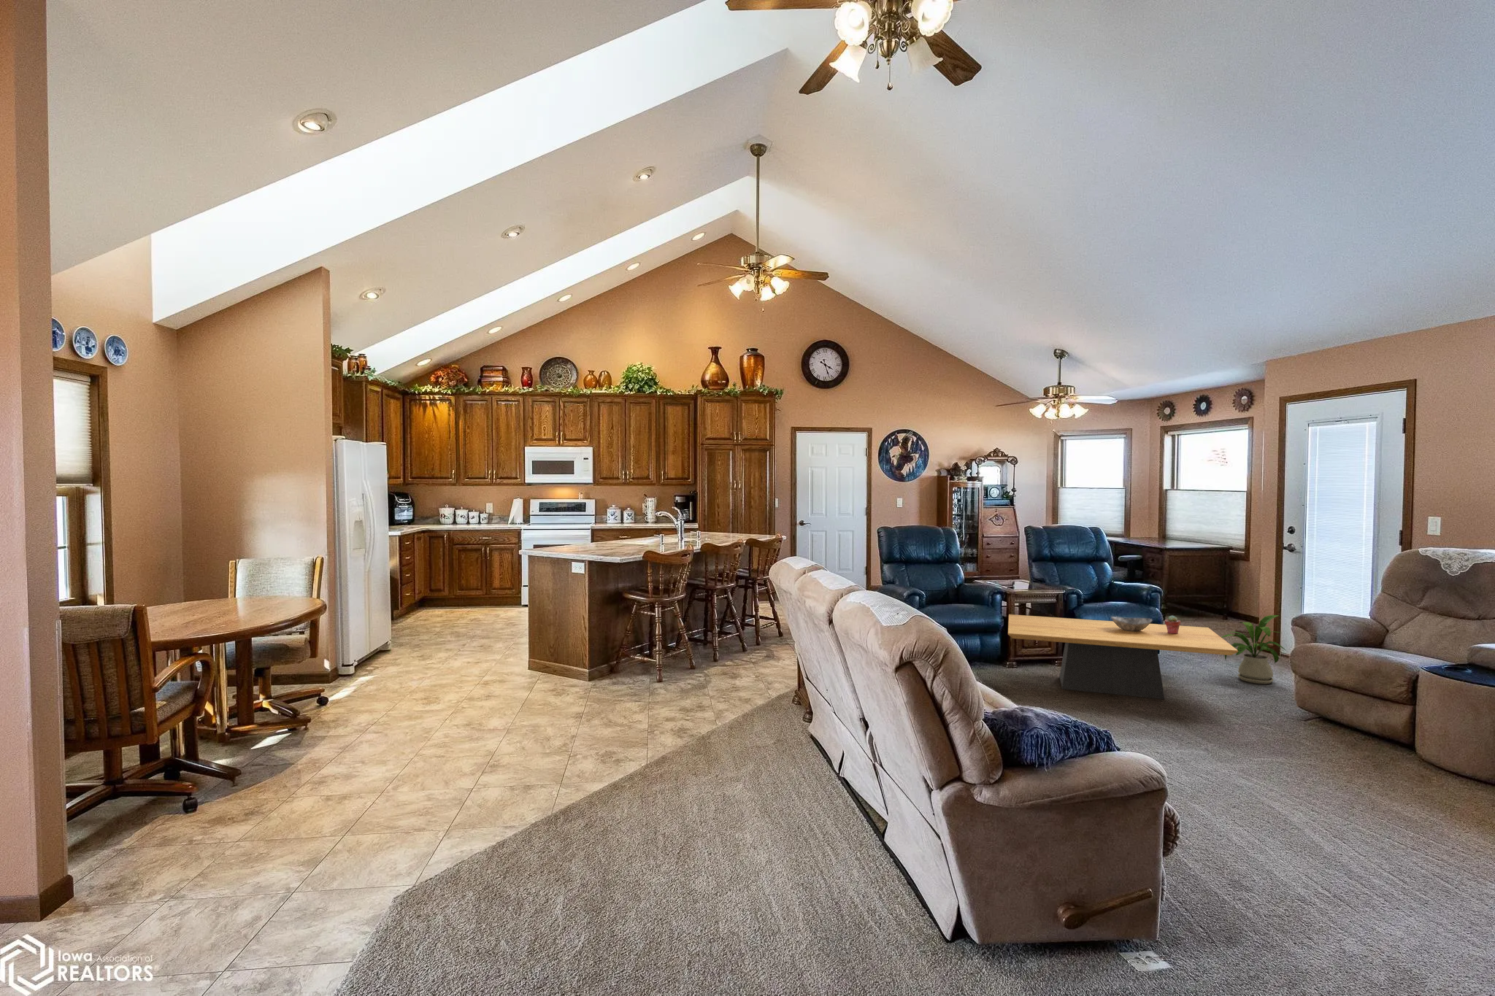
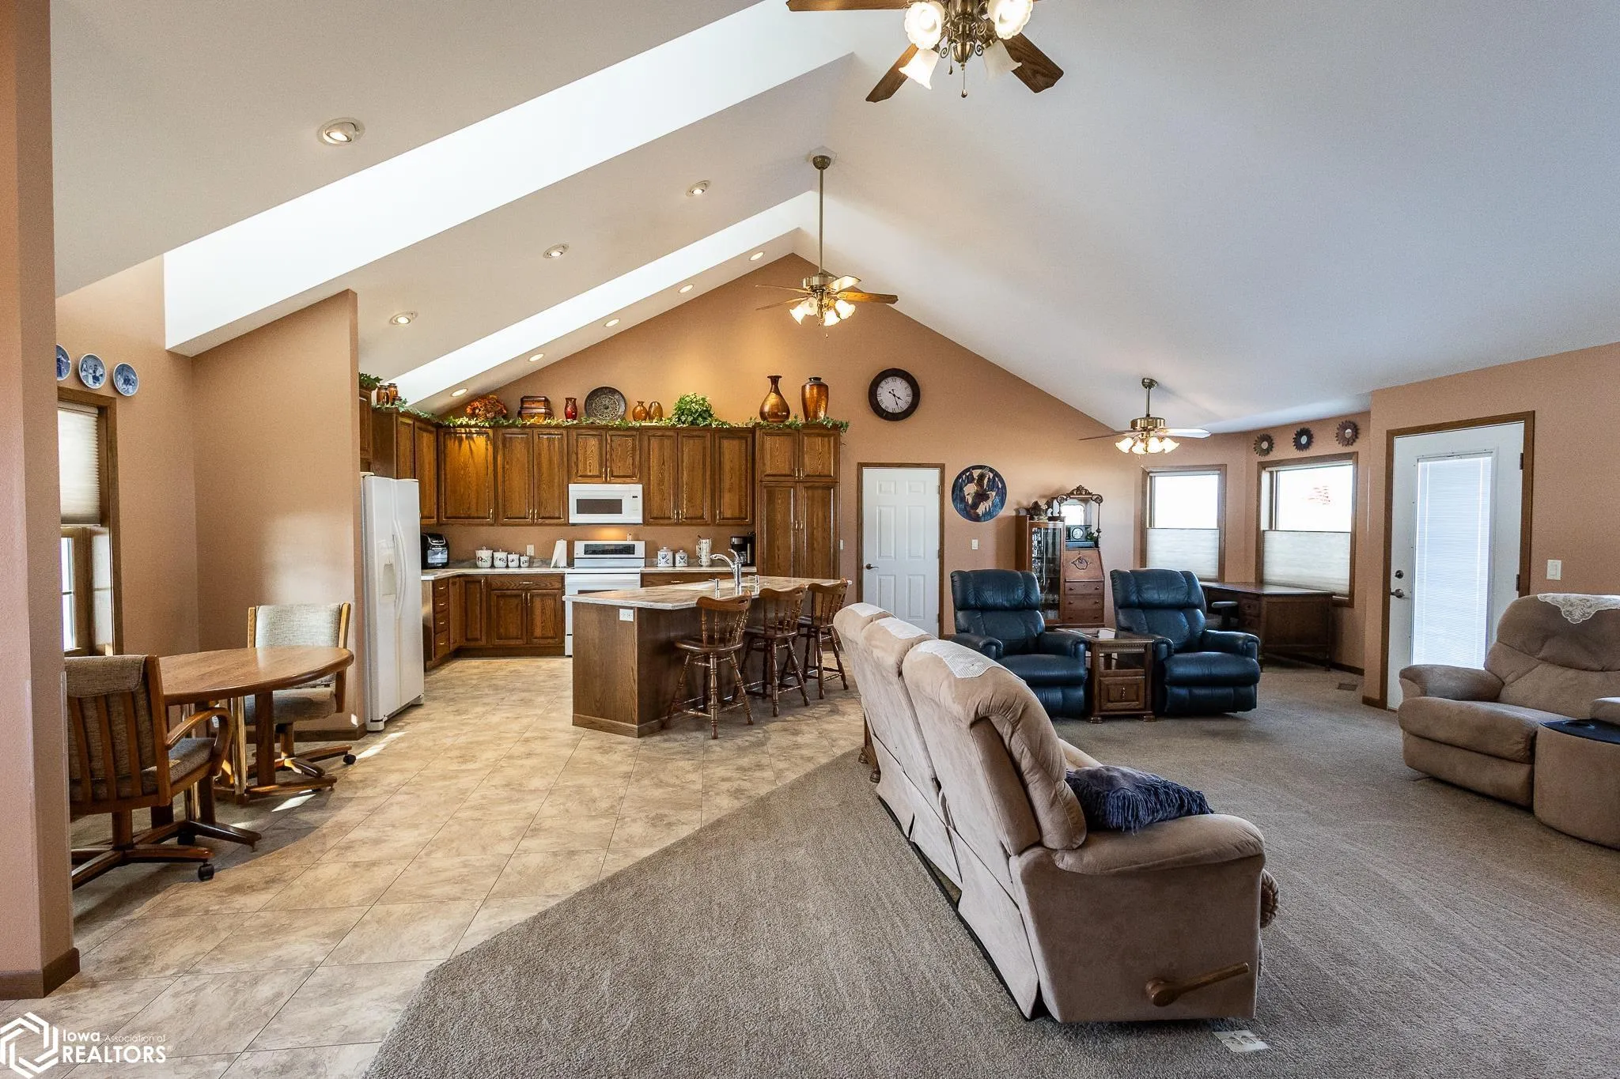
- house plant (1247, 647)
- coffee table (1109, 659)
- potted succulent (1173, 624)
- decorative bowl (1130, 624)
